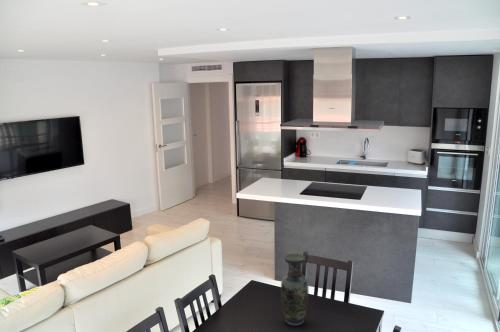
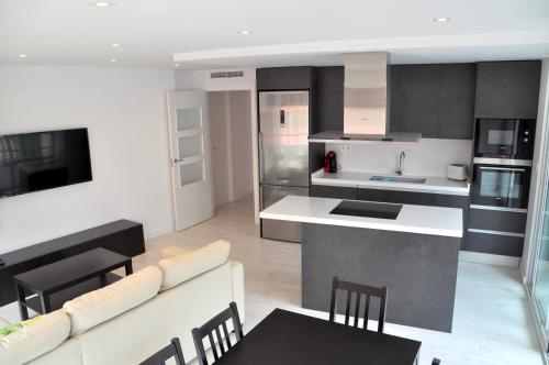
- vase (294, 289)
